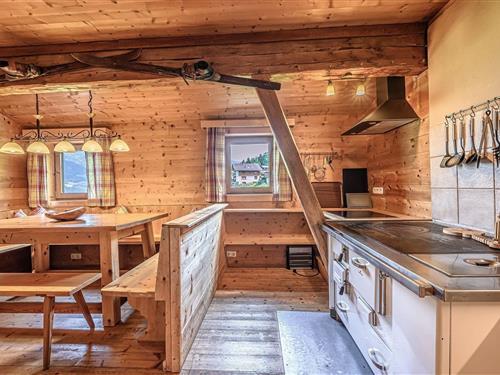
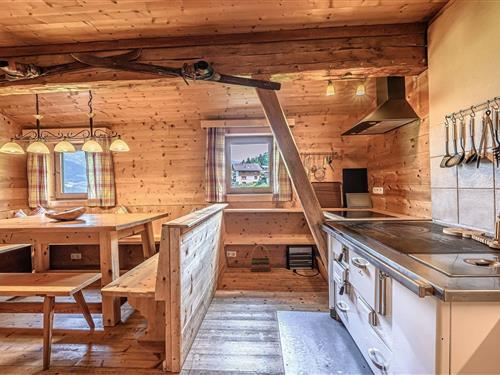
+ basket (260, 258)
